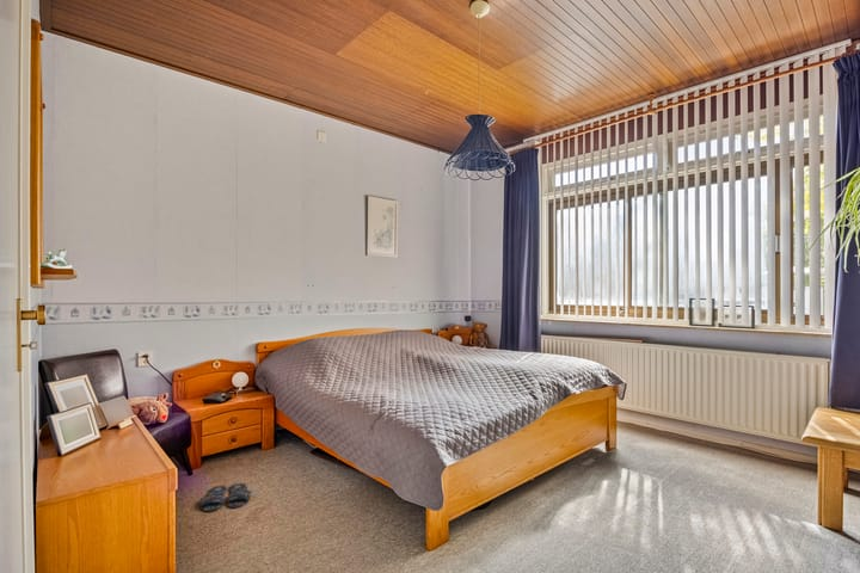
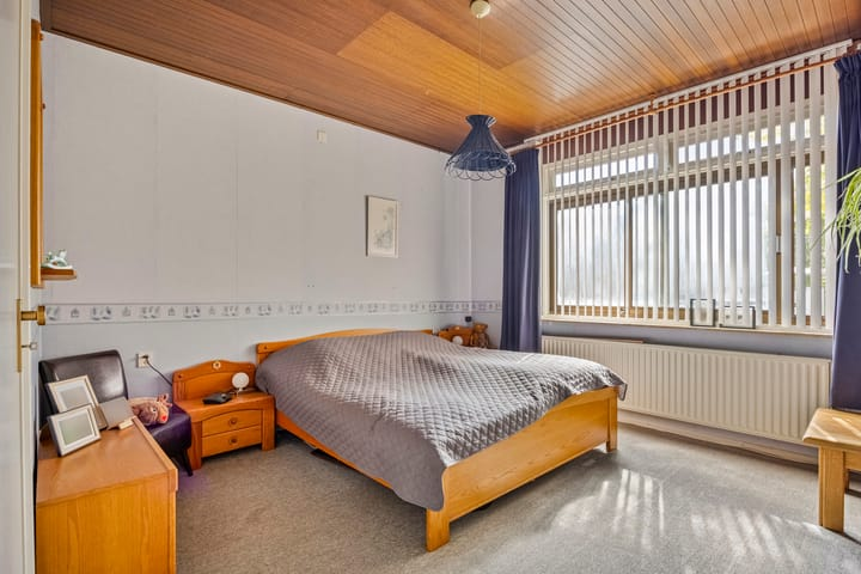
- slippers (223, 493)
